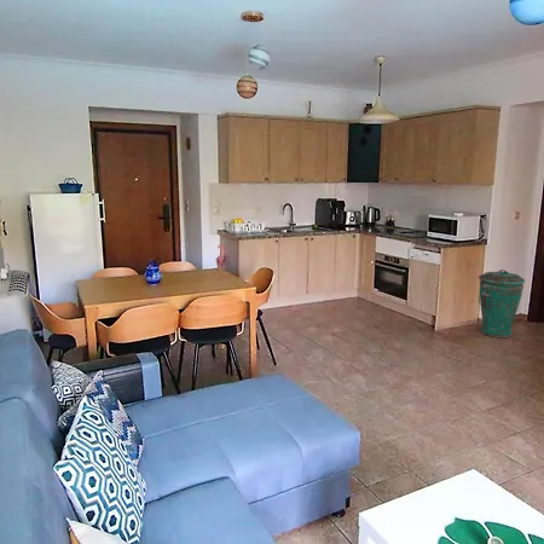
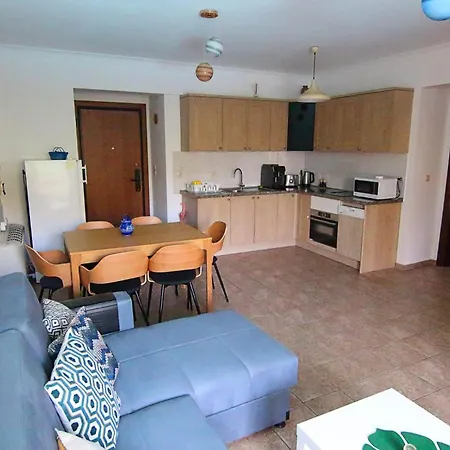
- trash can (498, 301)
